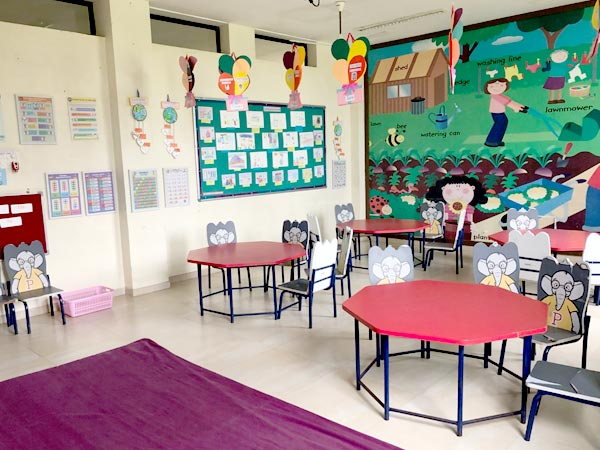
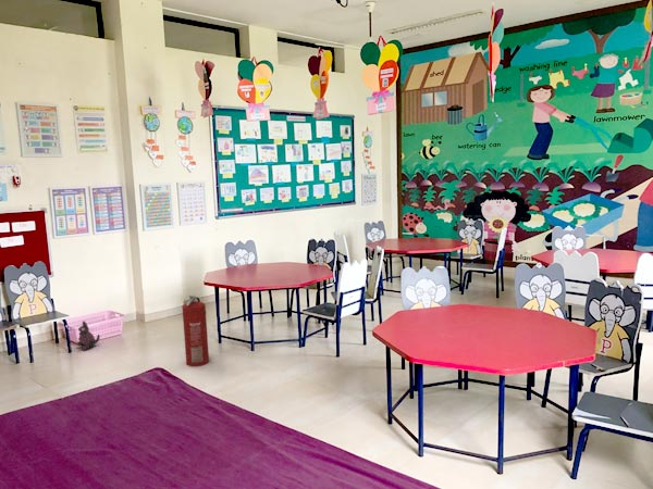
+ plush toy (88, 334)
+ fire extinguisher (197, 327)
